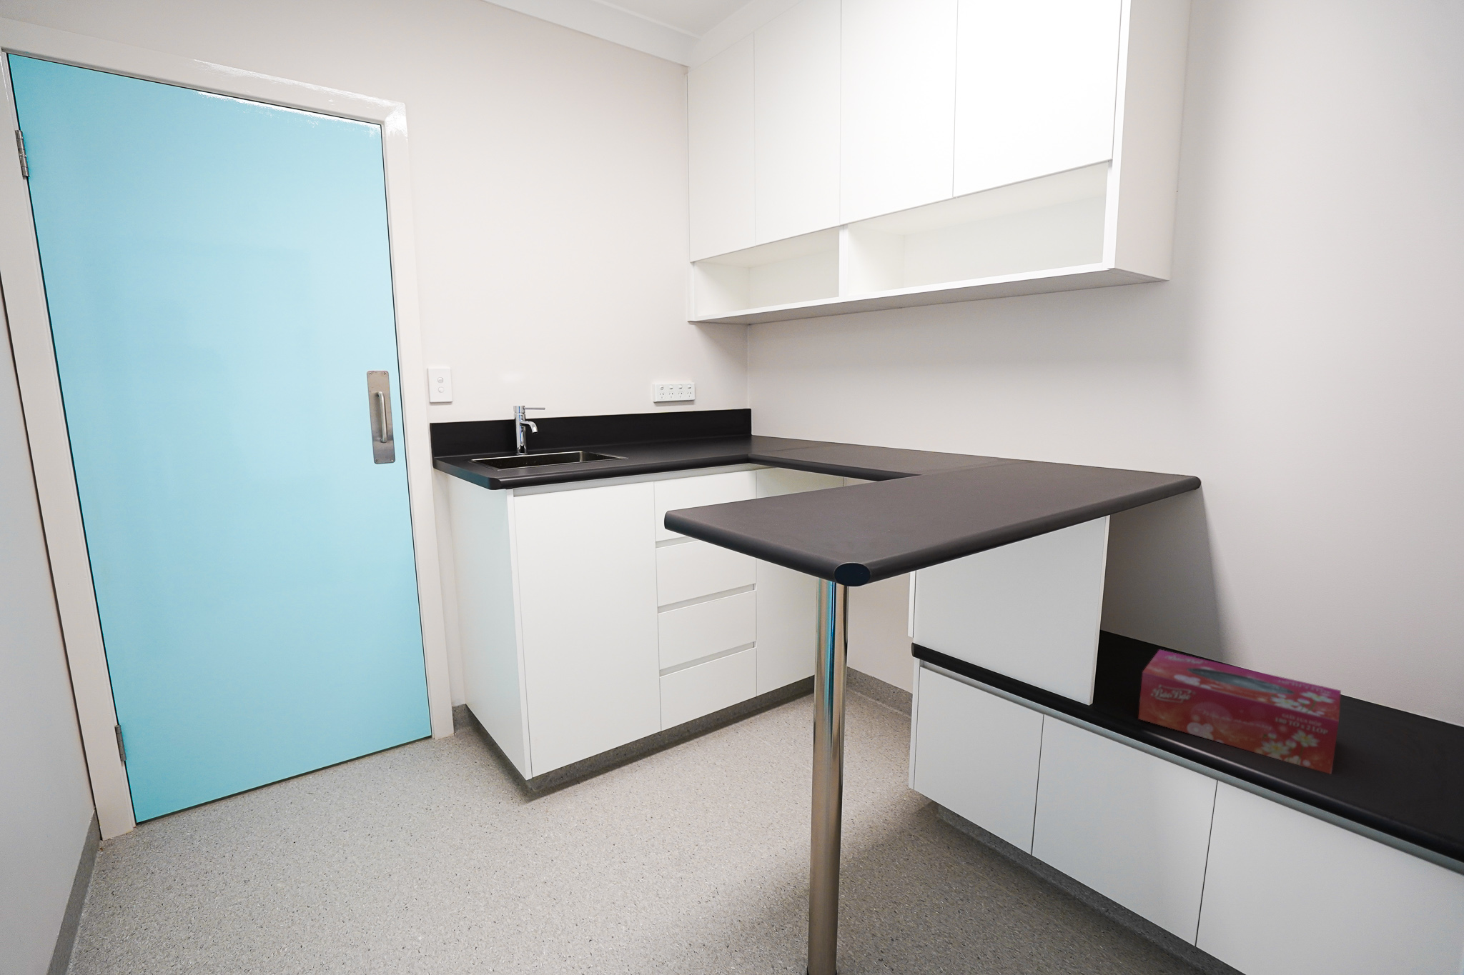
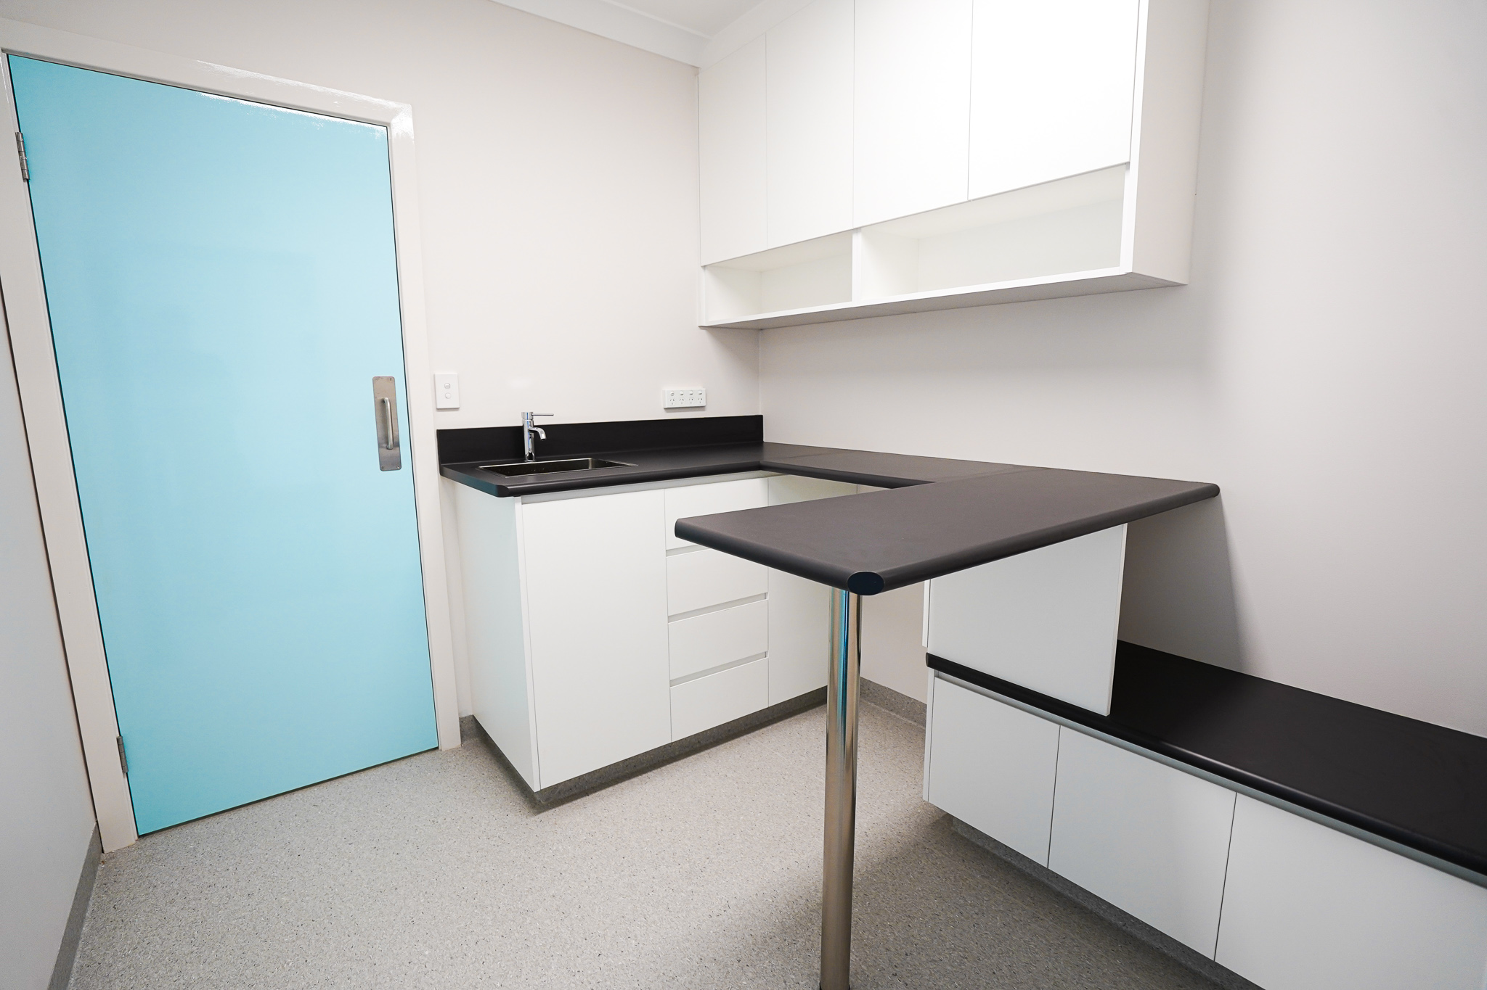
- tissue box (1235, 705)
